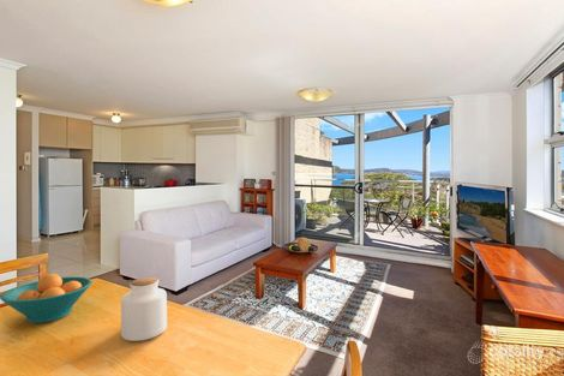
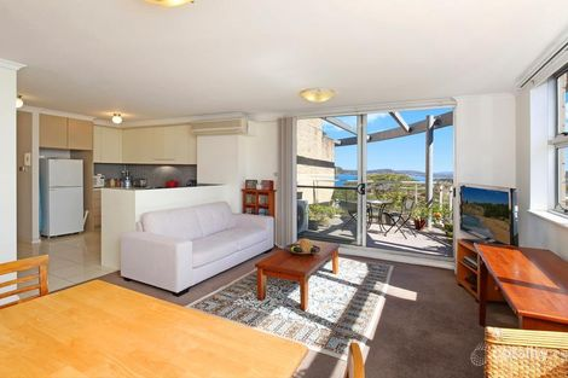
- fruit bowl (49, 294)
- jar (144, 305)
